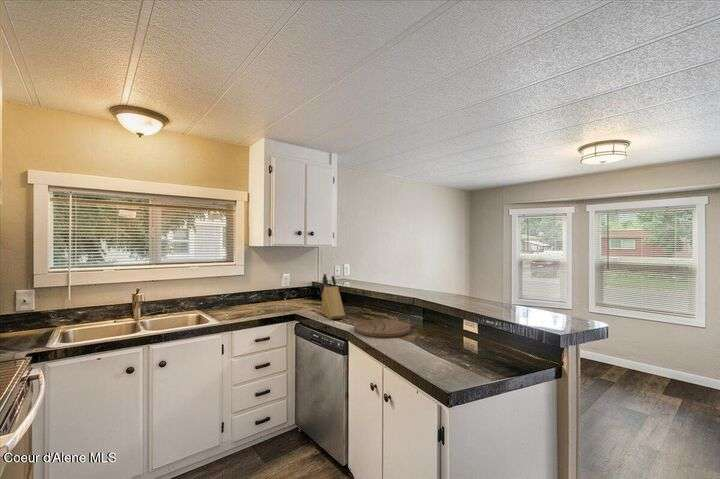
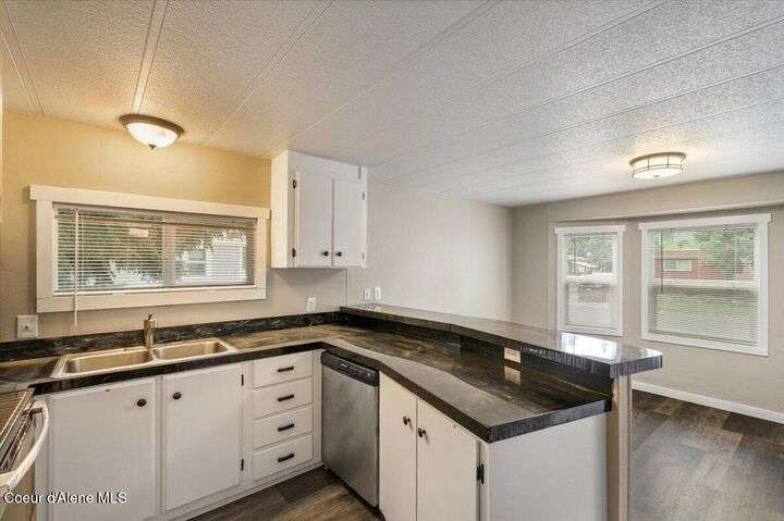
- knife block (331, 295)
- cutting board (382, 328)
